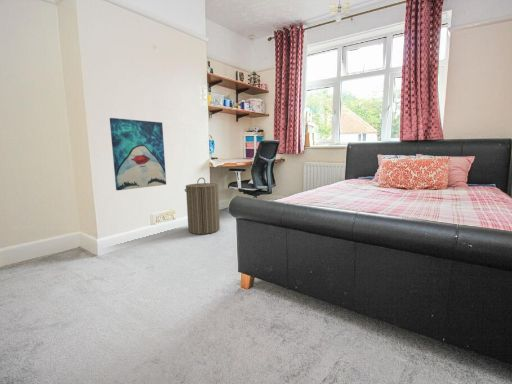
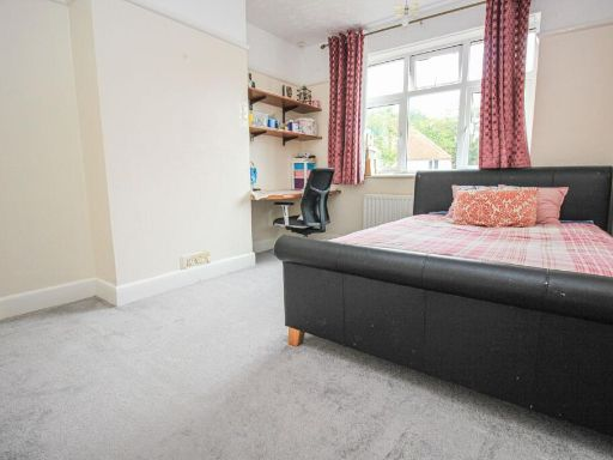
- laundry hamper (203, 203)
- wall art (140, 154)
